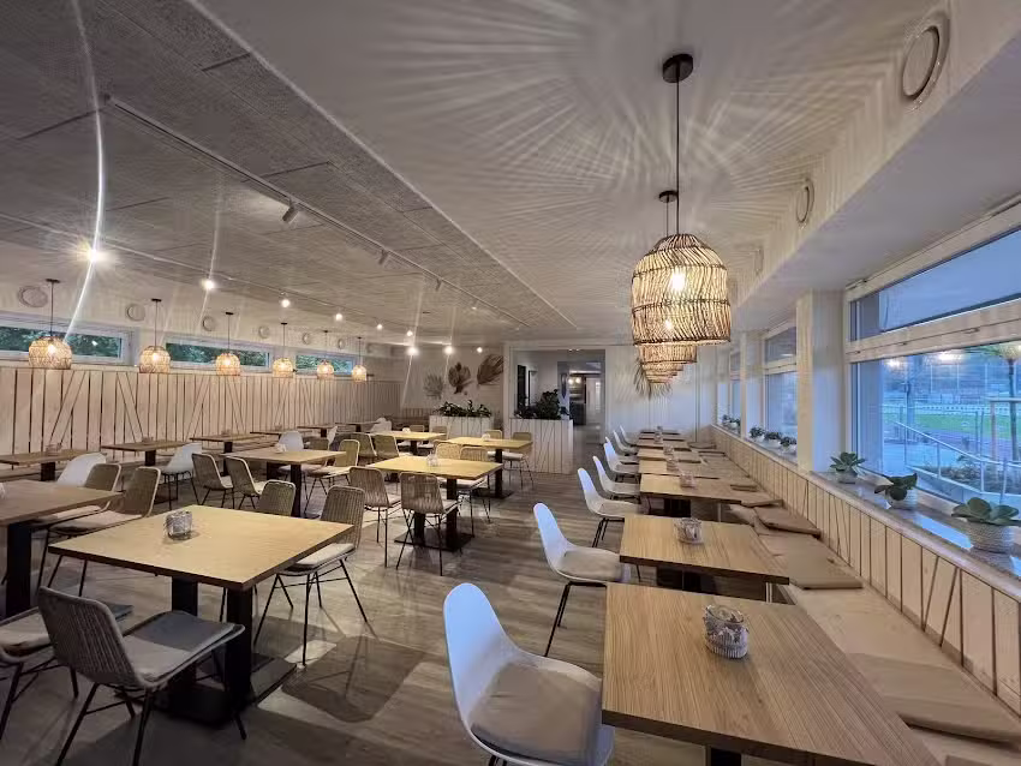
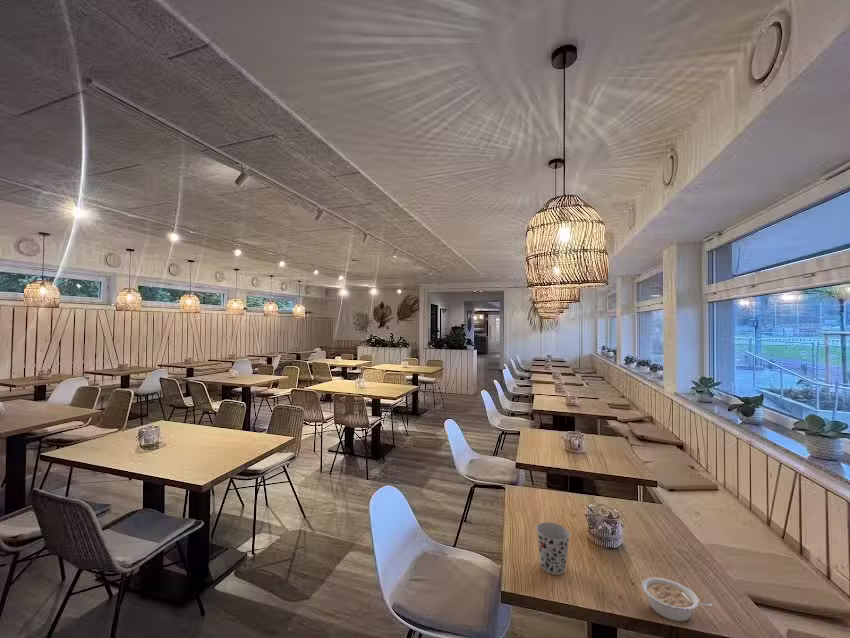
+ cup (552, 549)
+ legume (671, 599)
